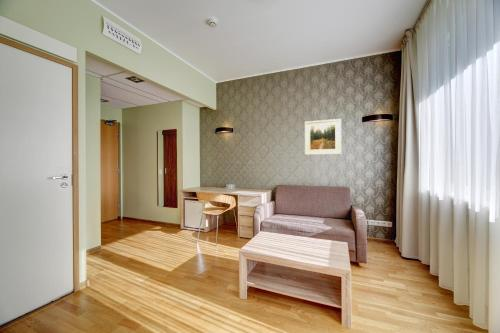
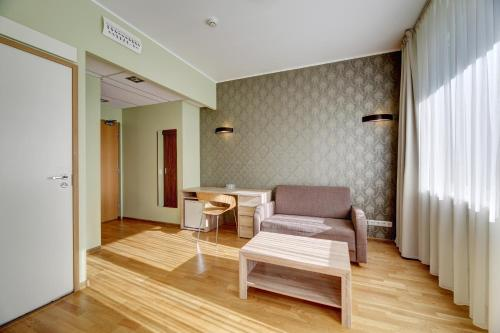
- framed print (322, 137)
